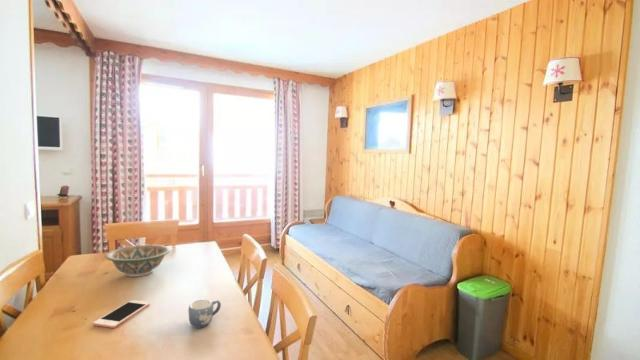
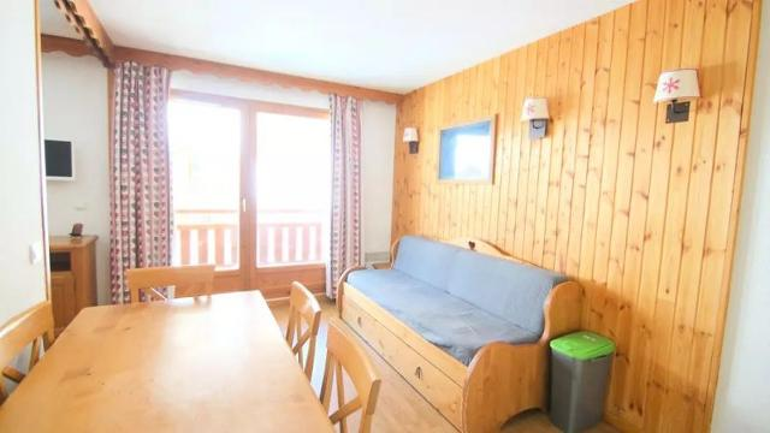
- decorative bowl (139, 261)
- mug (205, 312)
- cell phone (123, 313)
